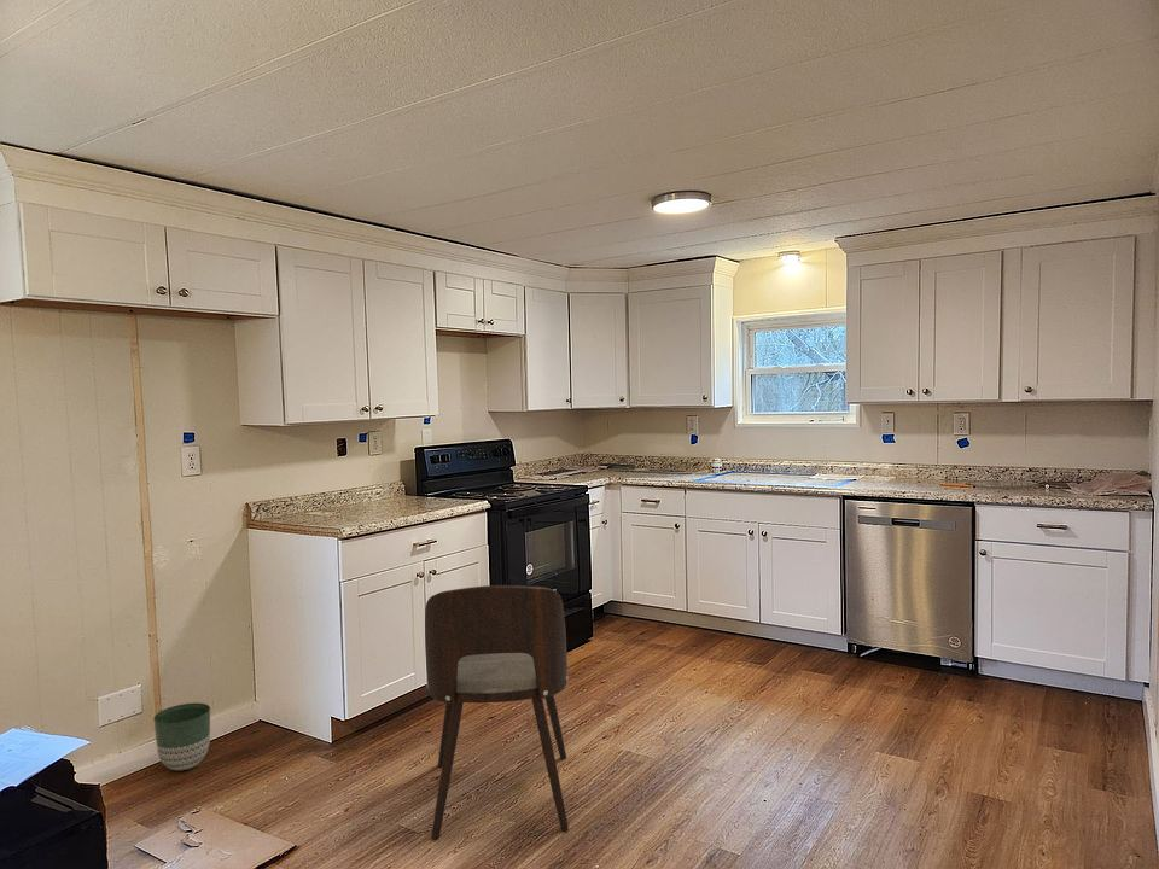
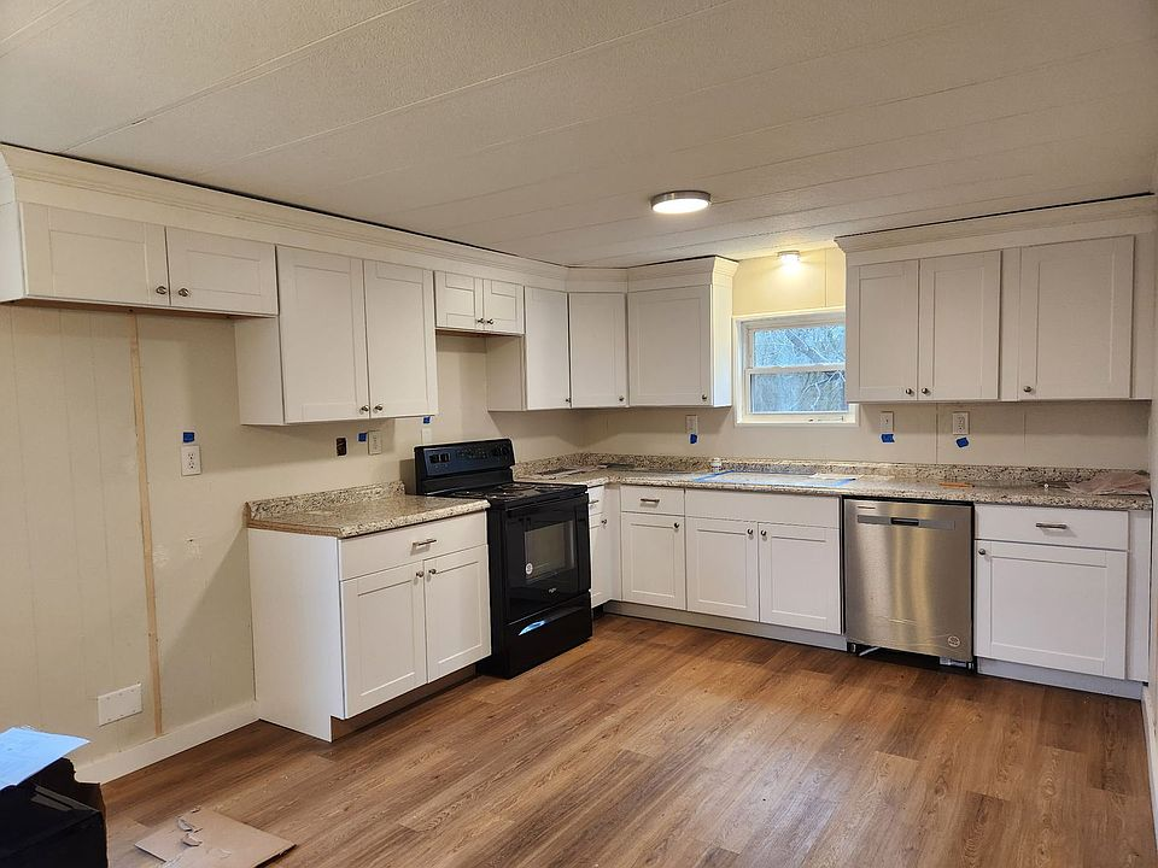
- planter (184, 740)
- dining chair (497, 683)
